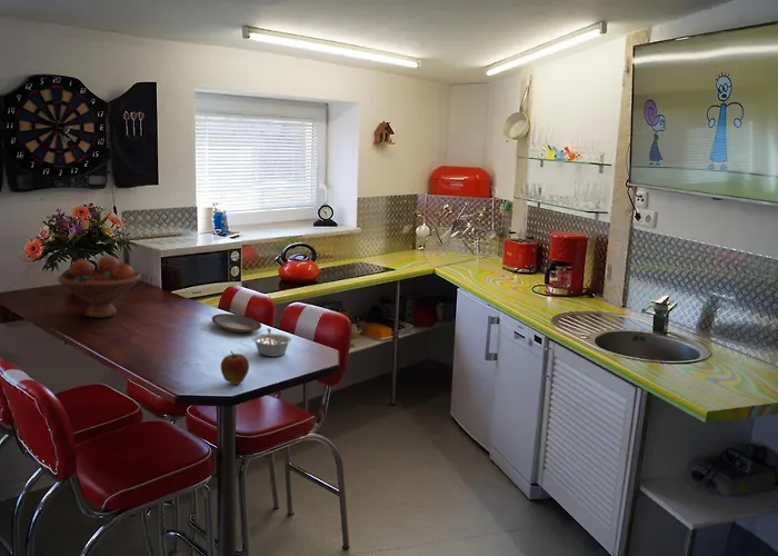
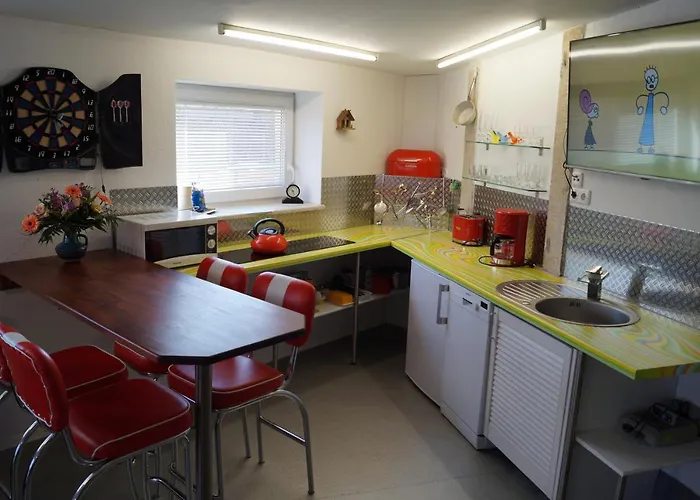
- legume (270, 344)
- plate (236, 325)
- apple (235, 366)
- fruit bowl (100, 287)
